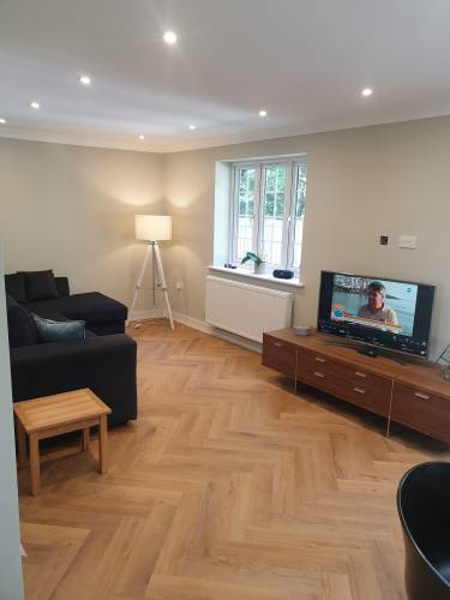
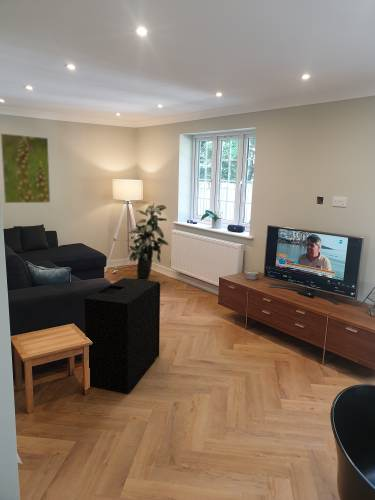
+ indoor plant (146, 240)
+ ottoman (125, 330)
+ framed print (26, 169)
